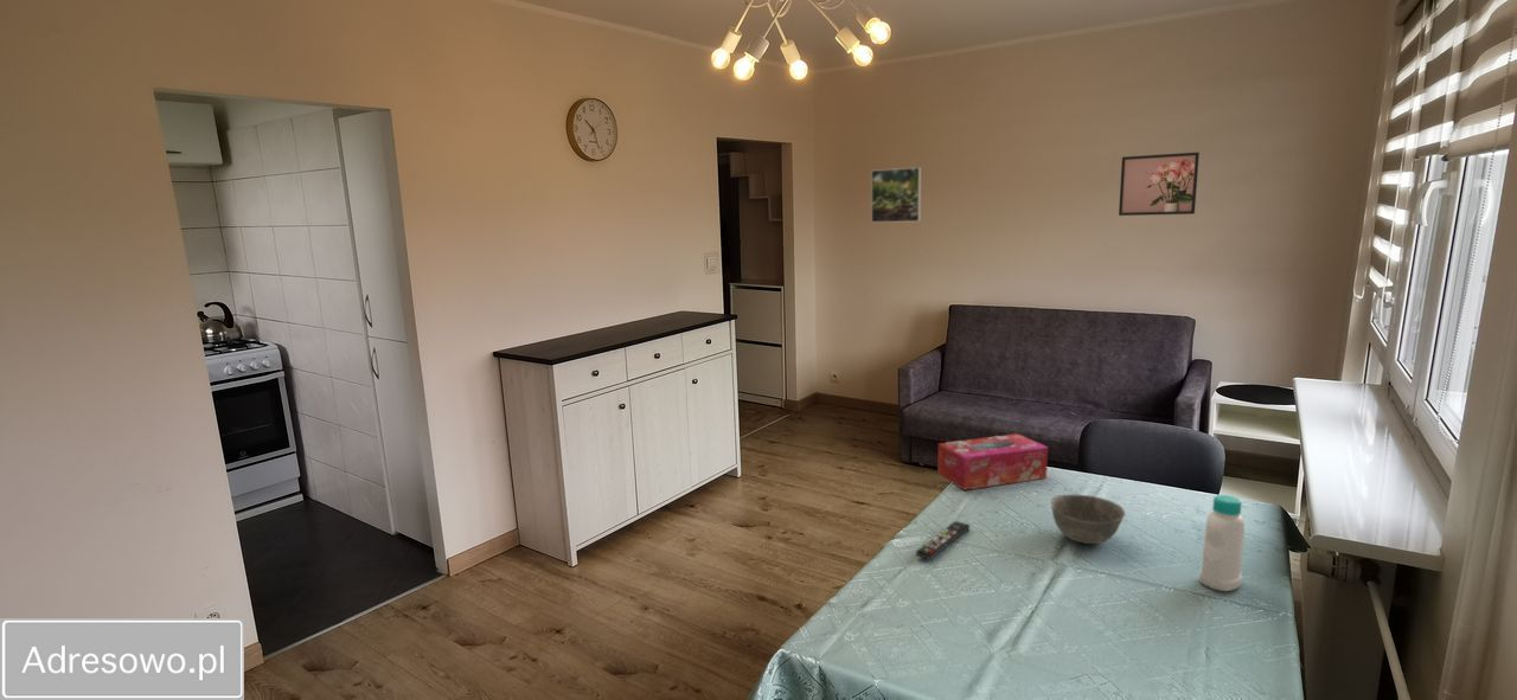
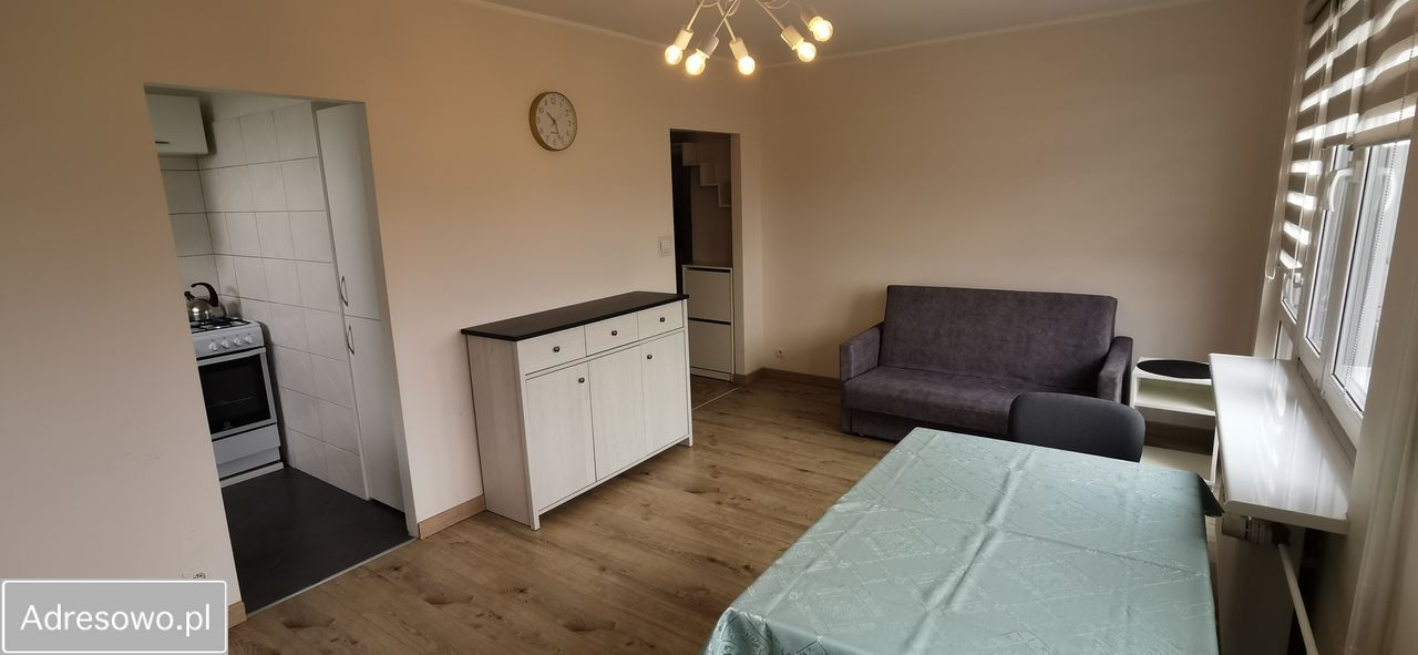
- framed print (895, 195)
- remote control (943, 539)
- bowl (1086, 522)
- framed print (1157, 185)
- bottle (1223, 540)
- tissue box (991, 460)
